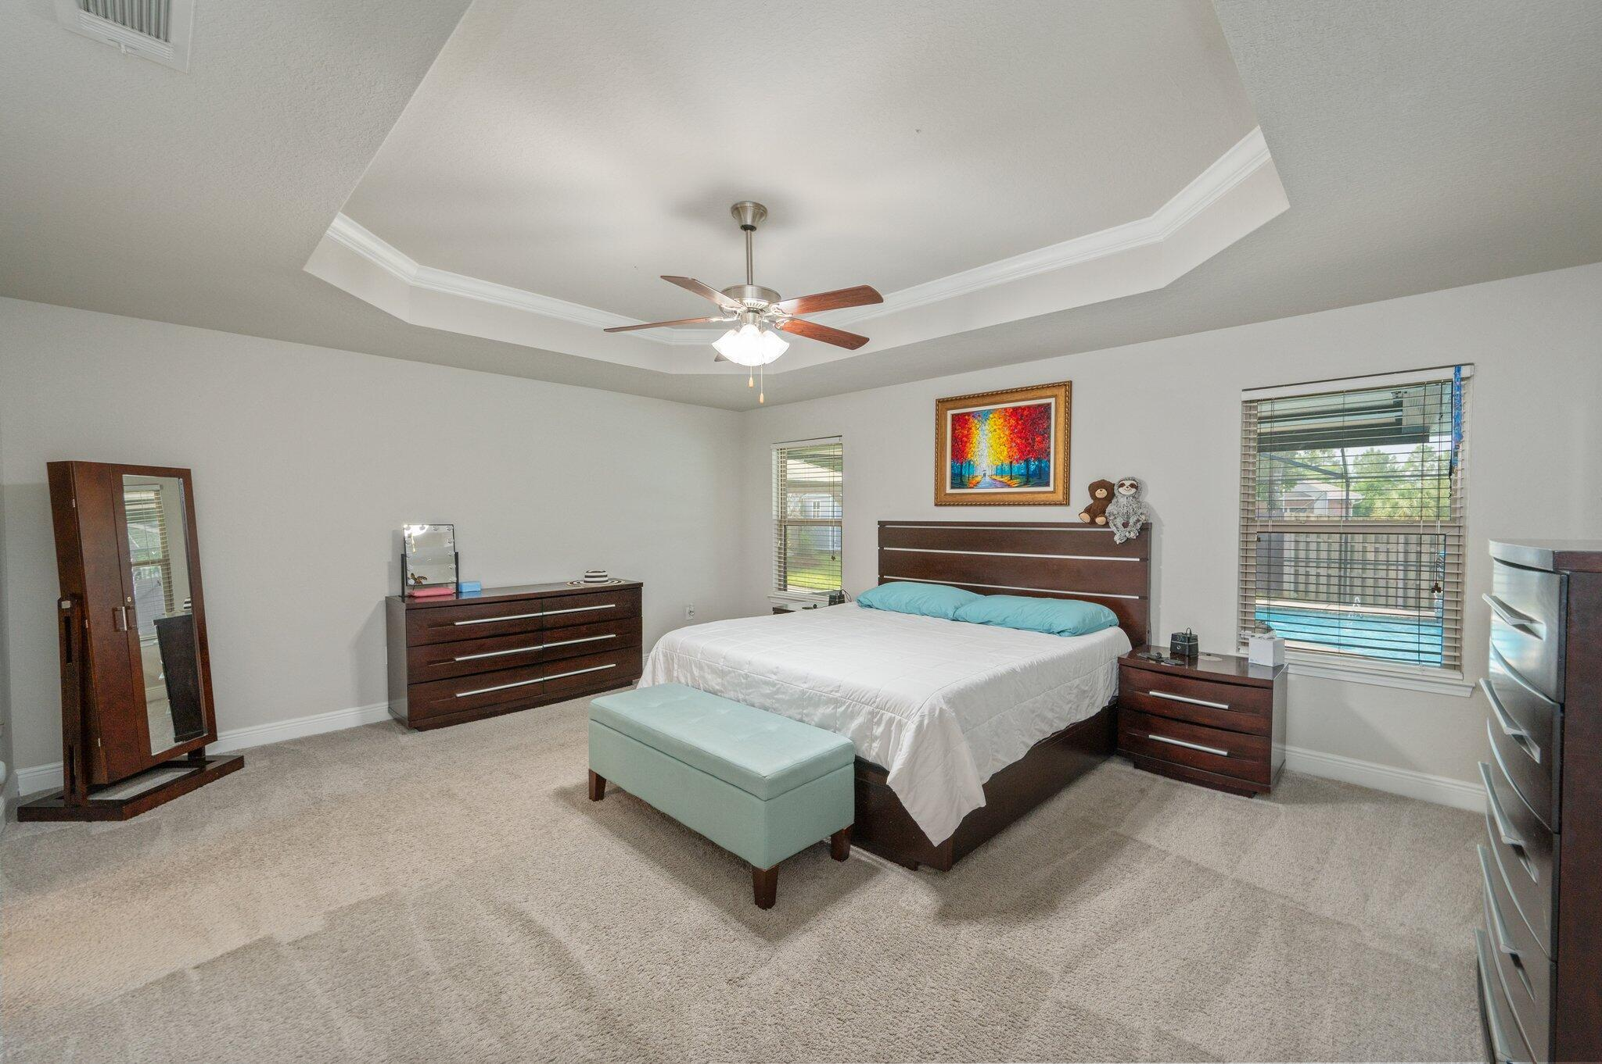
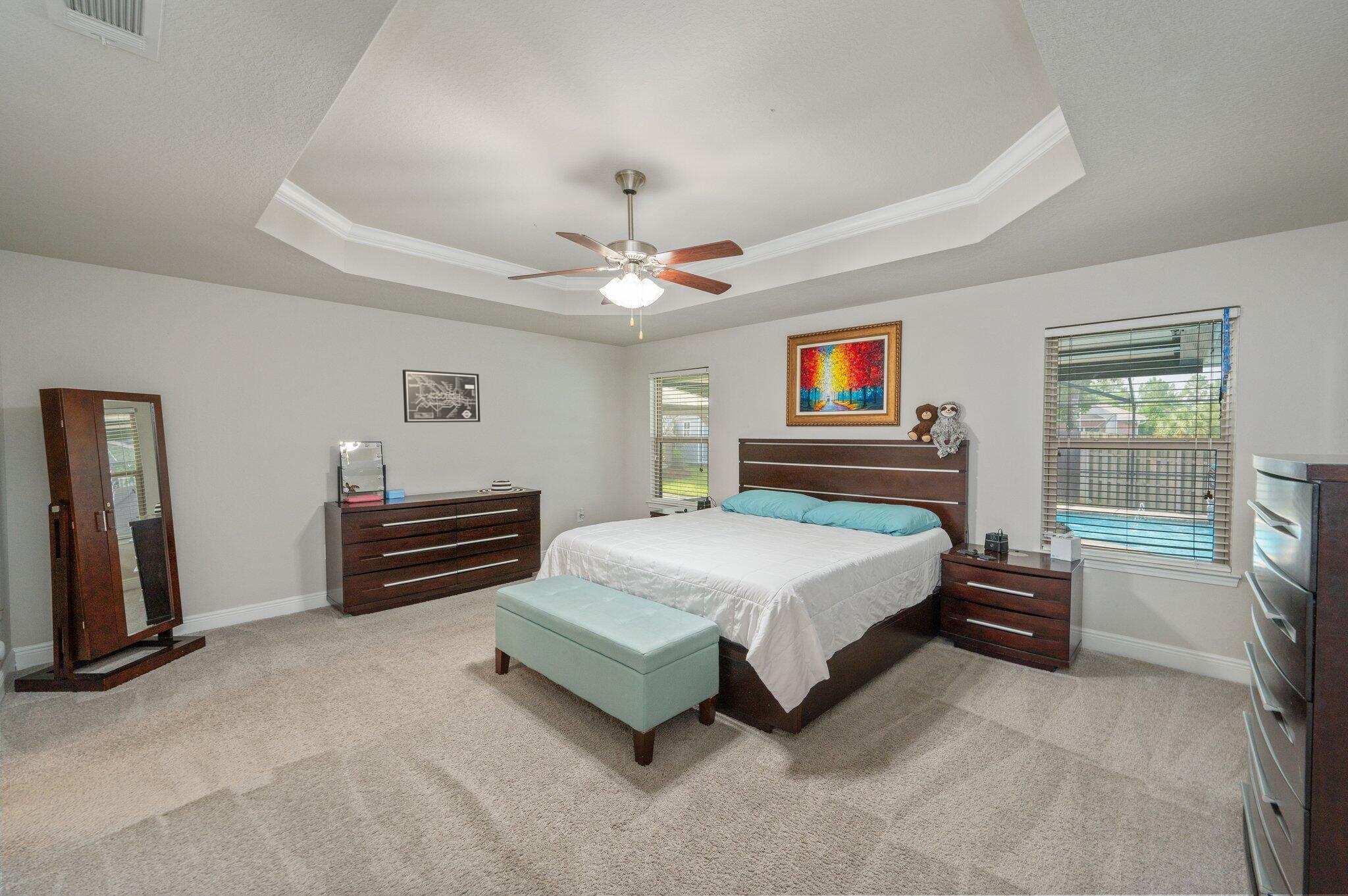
+ wall art (443, 397)
